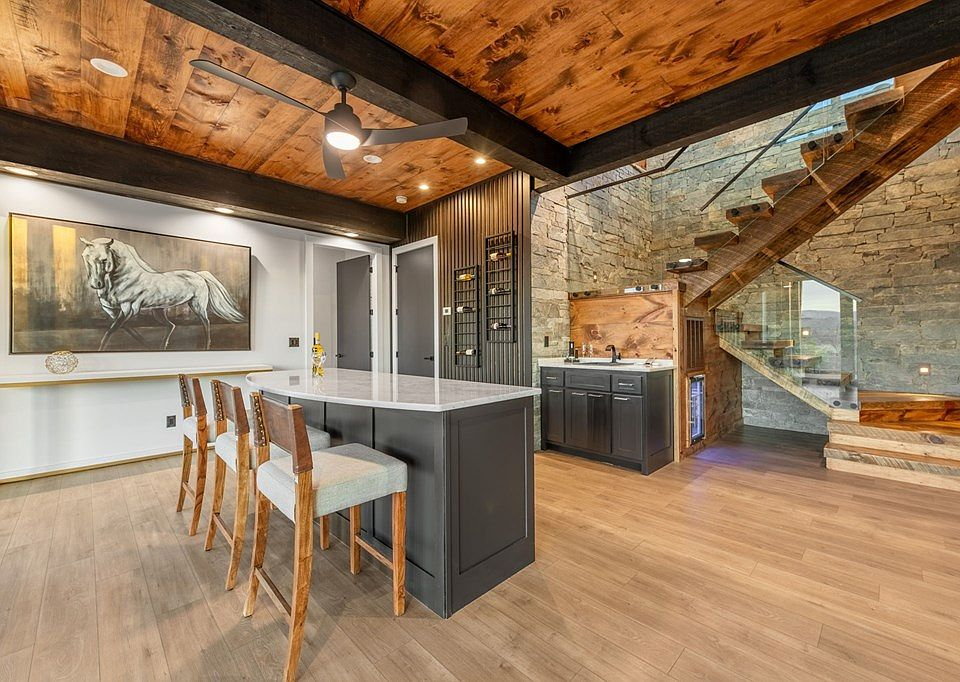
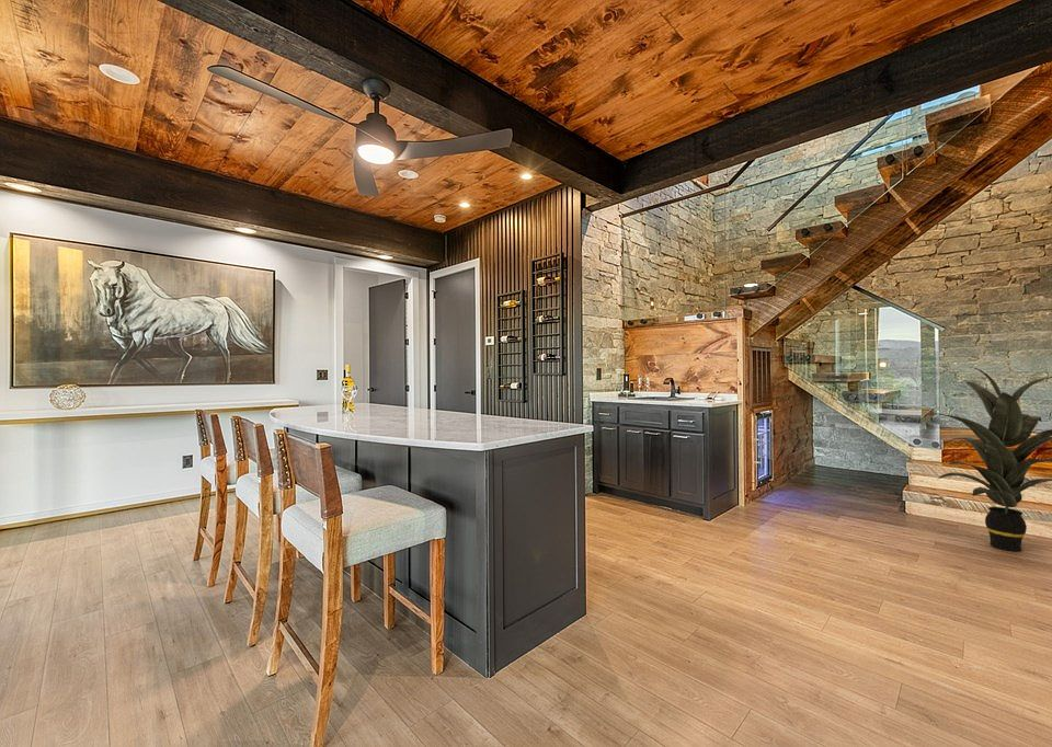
+ indoor plant (996, 455)
